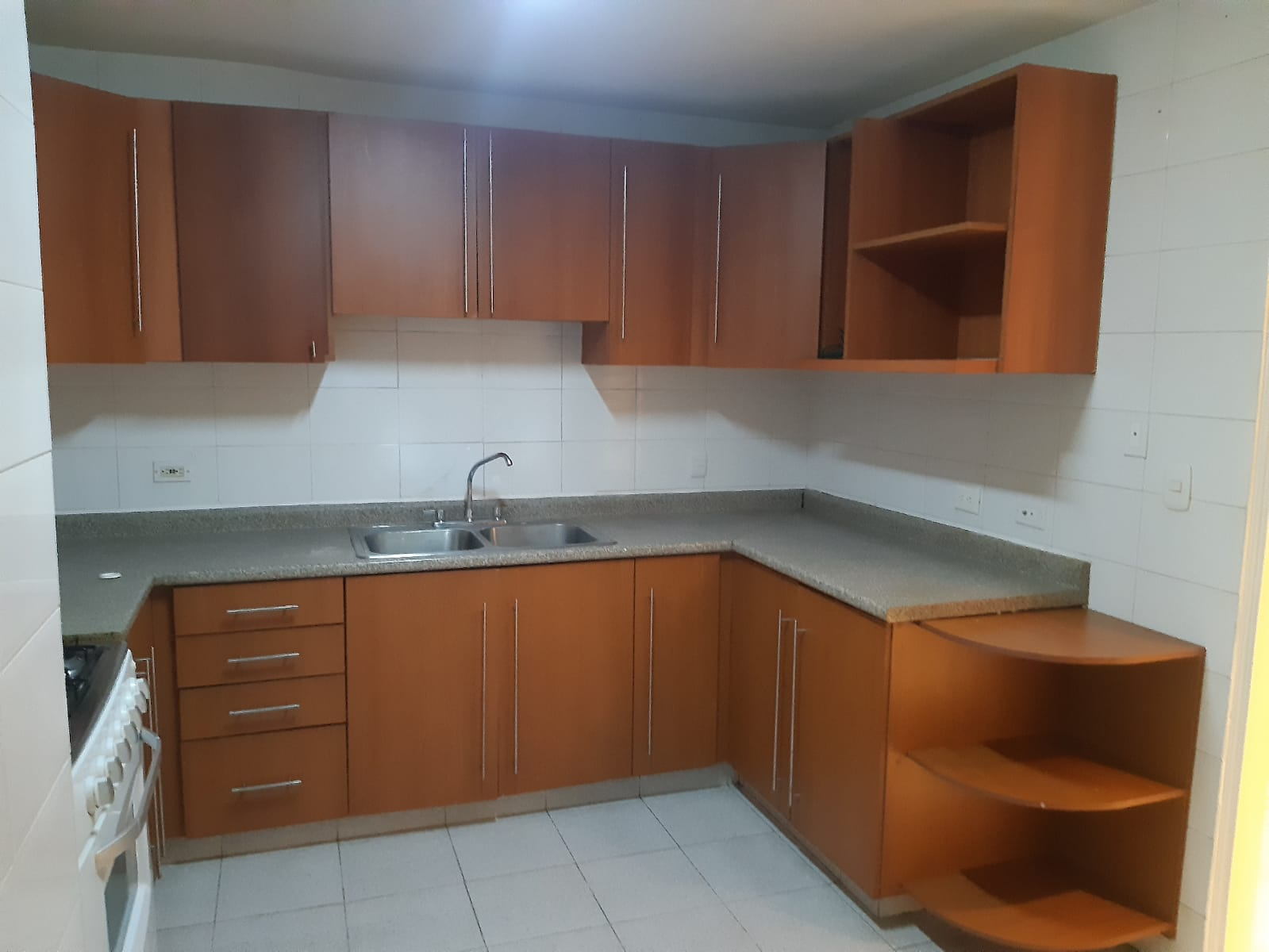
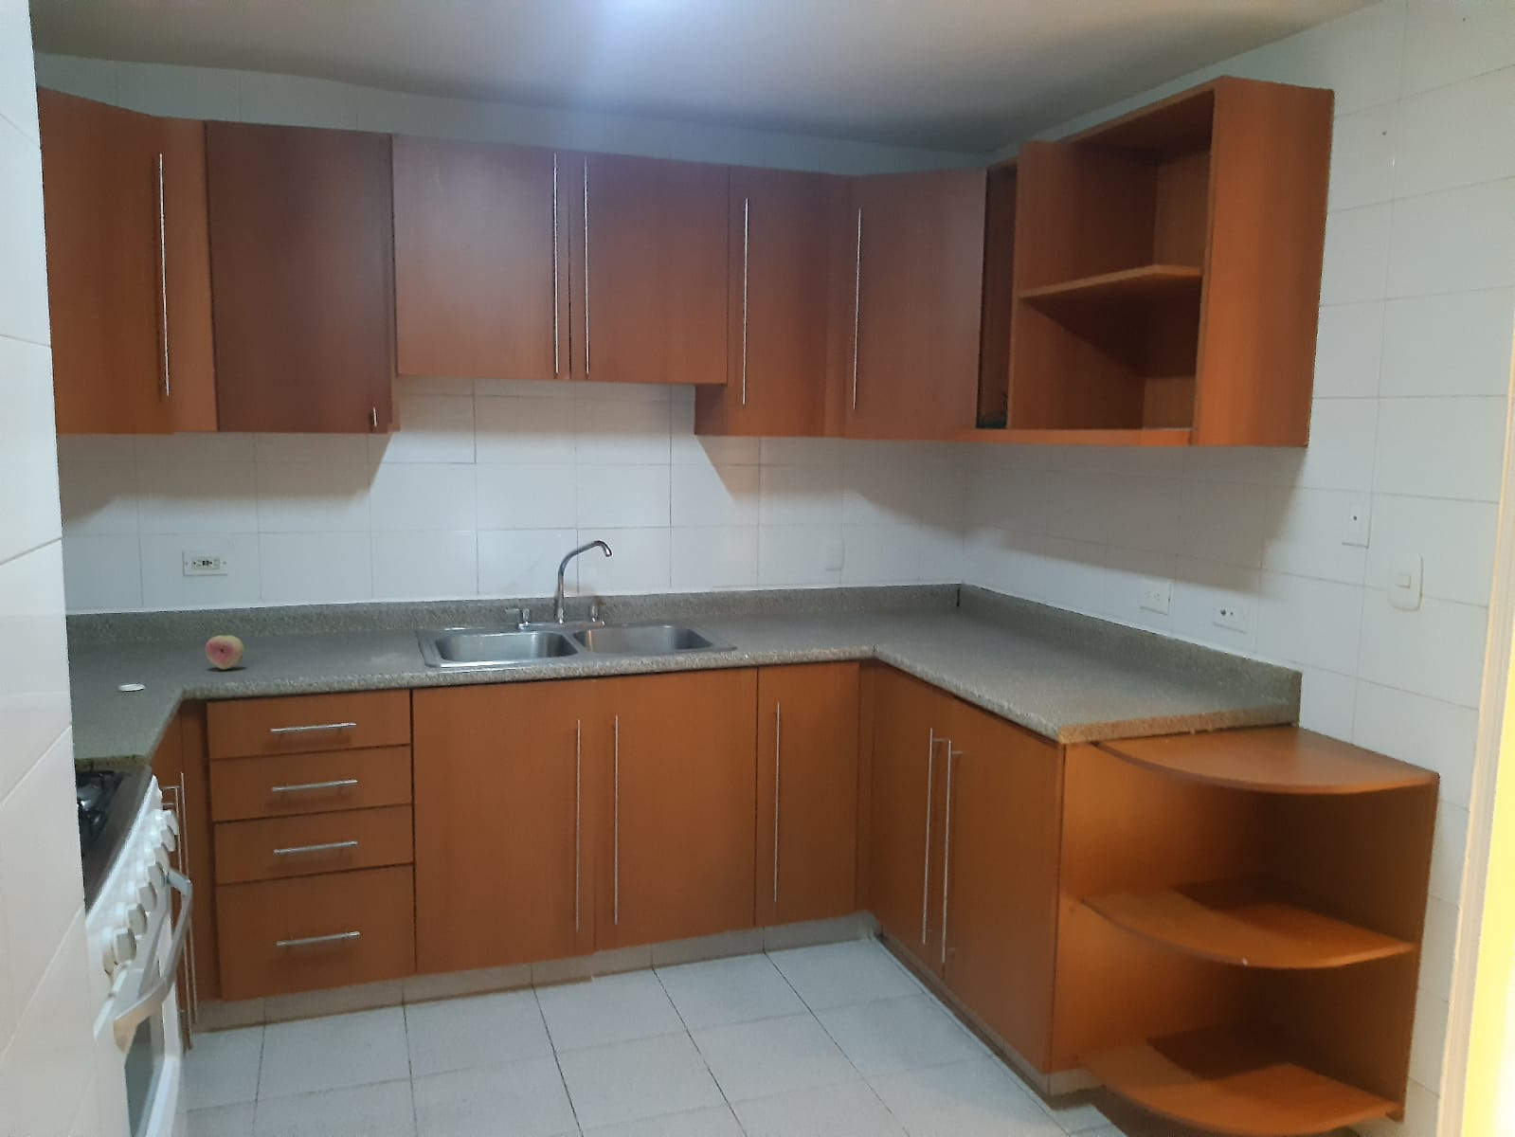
+ fruit (223, 652)
